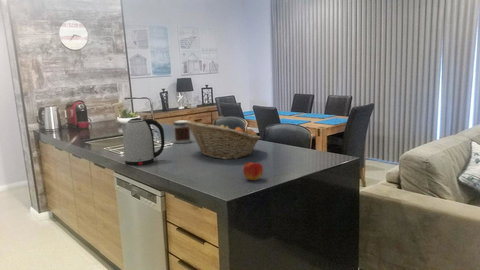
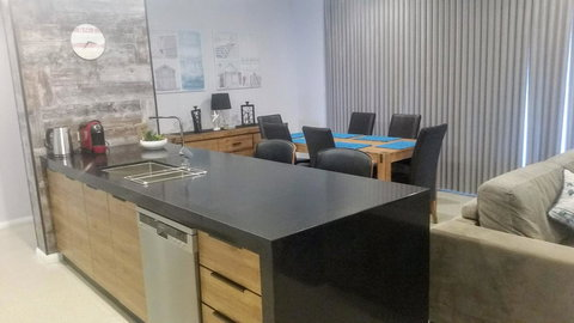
- kettle (143, 139)
- fruit basket (222, 136)
- apple (253, 170)
- jar (181, 131)
